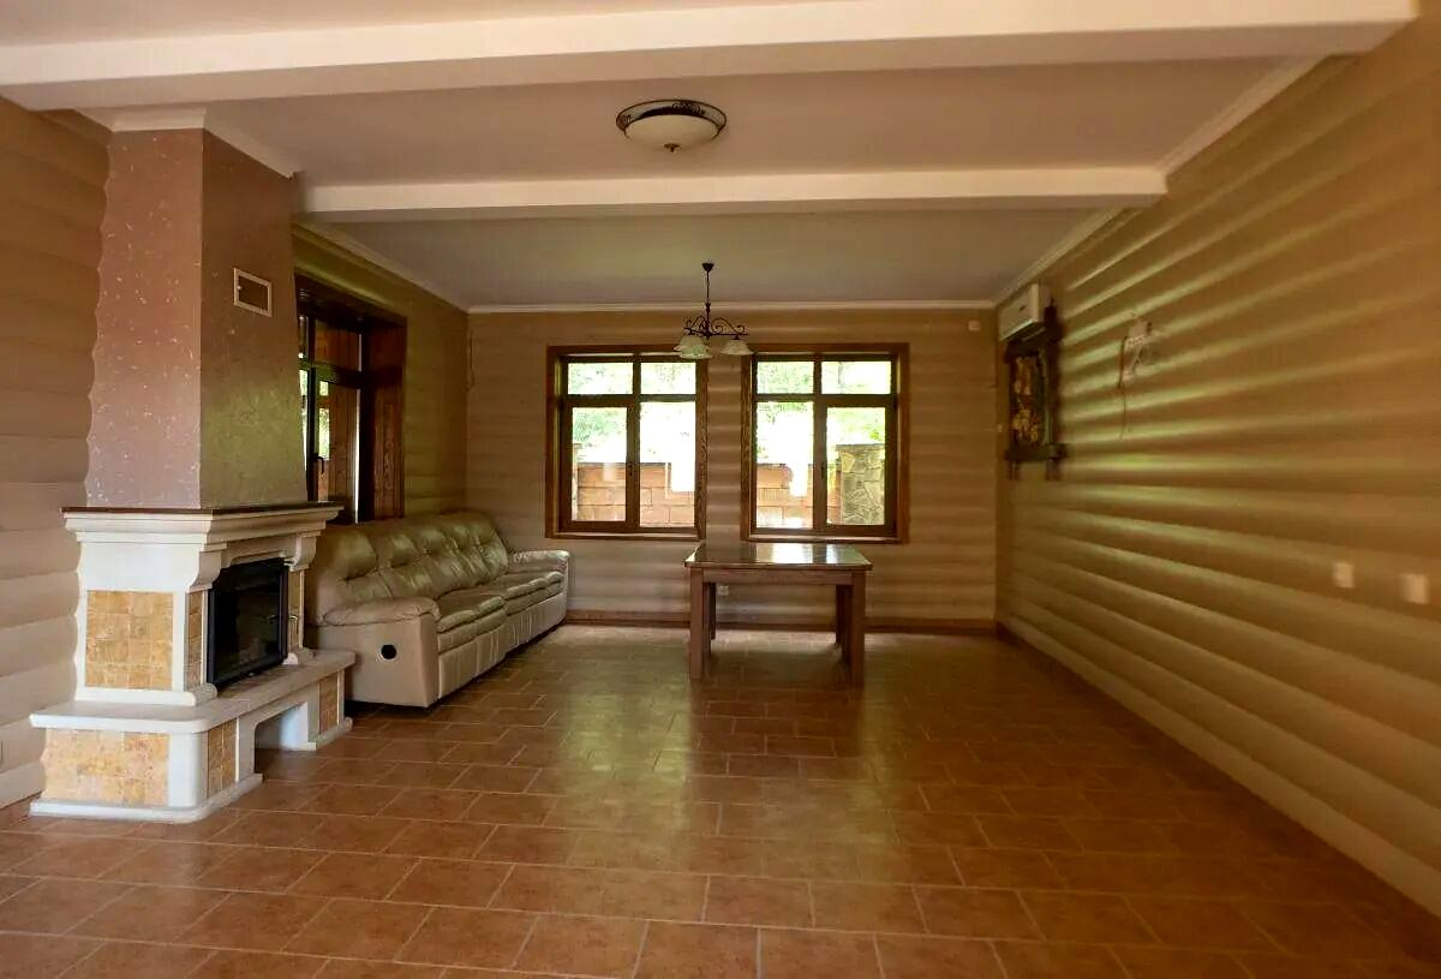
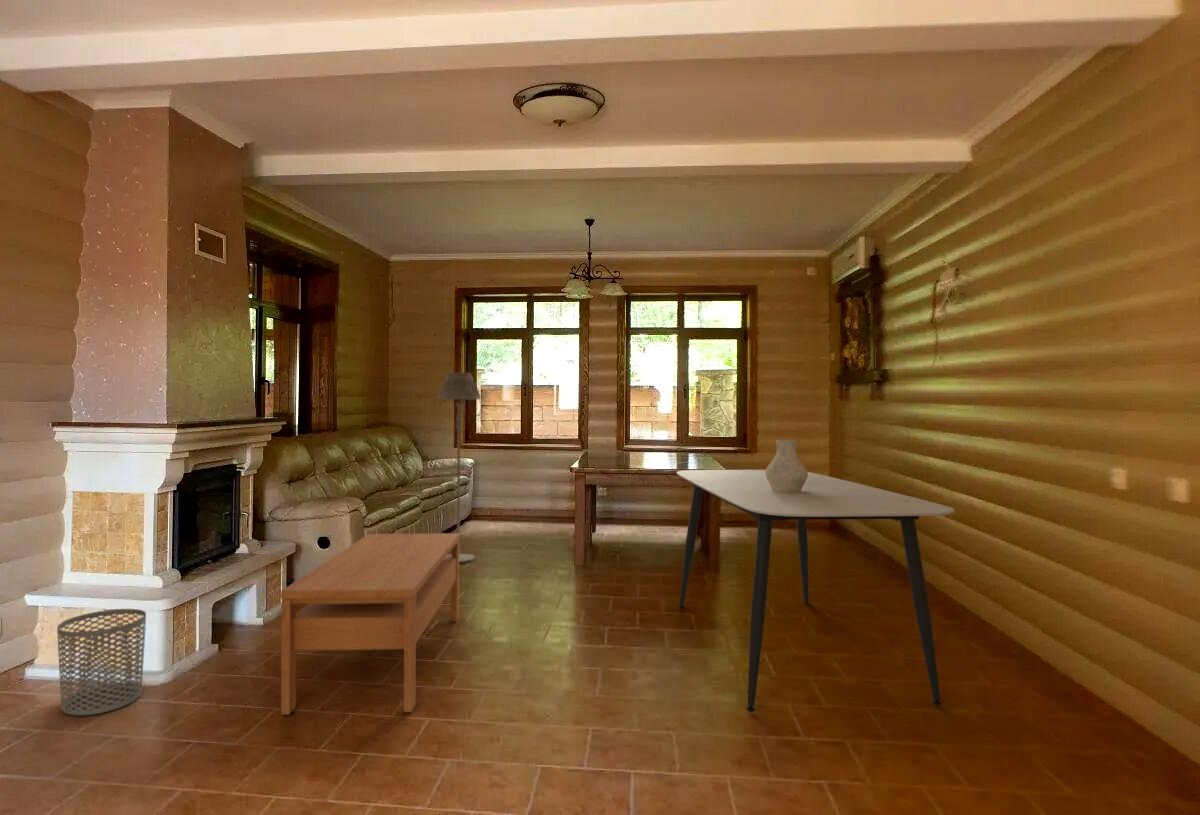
+ vase (786, 464)
+ coffee table (386, 607)
+ waste bin (102, 660)
+ dining table (800, 566)
+ floor lamp (459, 466)
